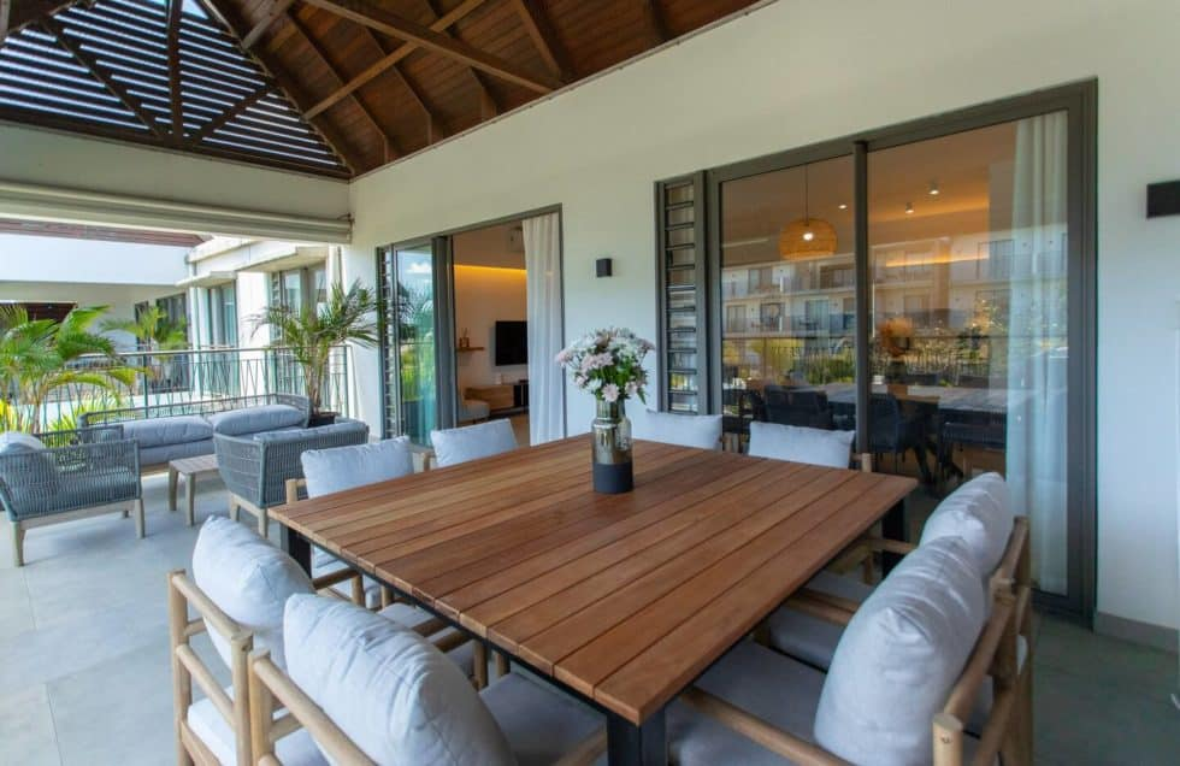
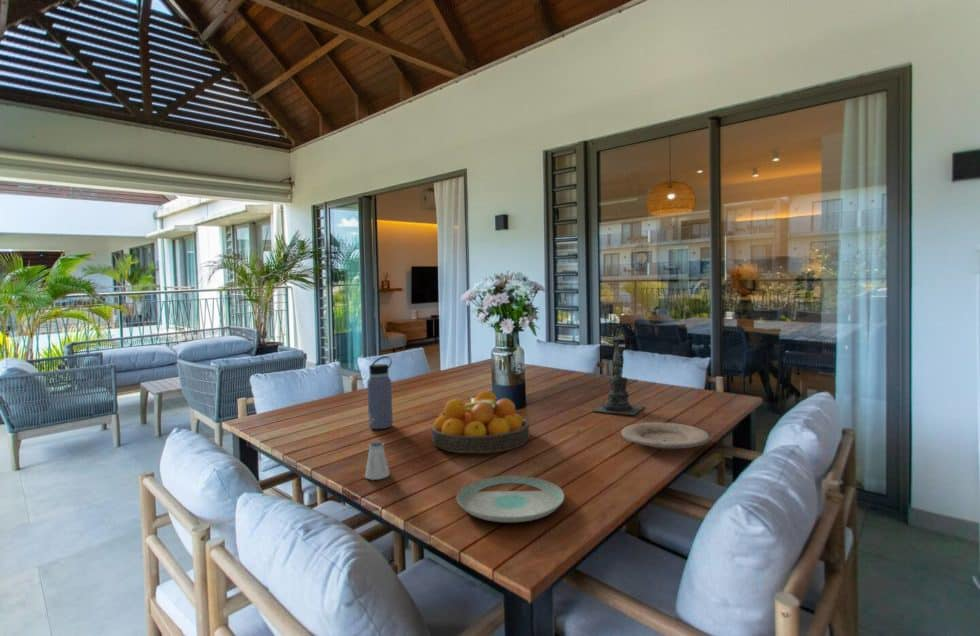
+ plate (664, 437)
+ water bottle (380, 391)
+ fruit bowl (479, 417)
+ candle holder (617, 367)
+ plate (510, 498)
+ saltshaker (376, 458)
